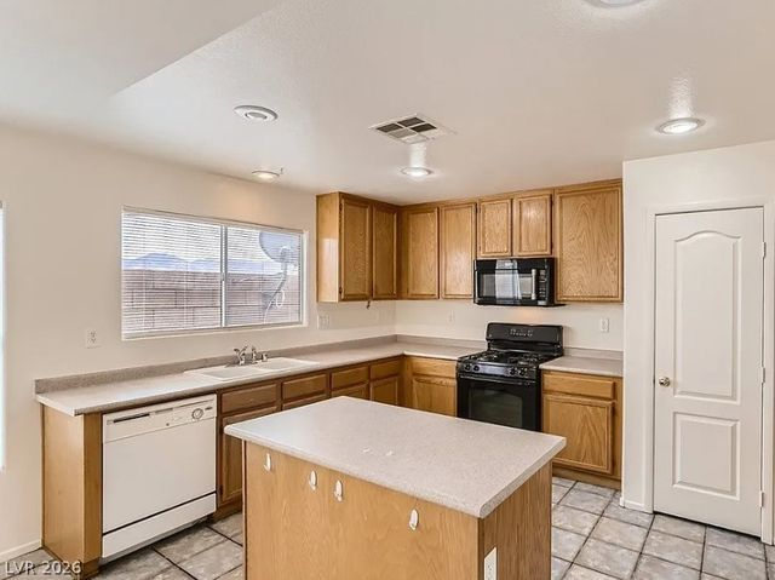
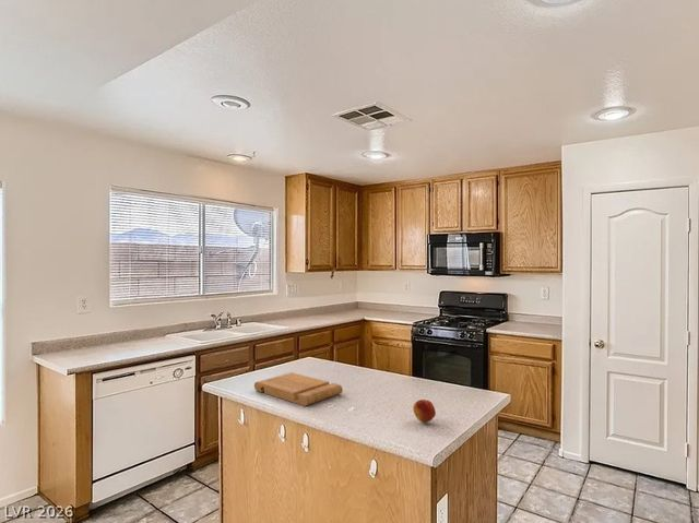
+ fruit (424, 411)
+ cutting board (297, 388)
